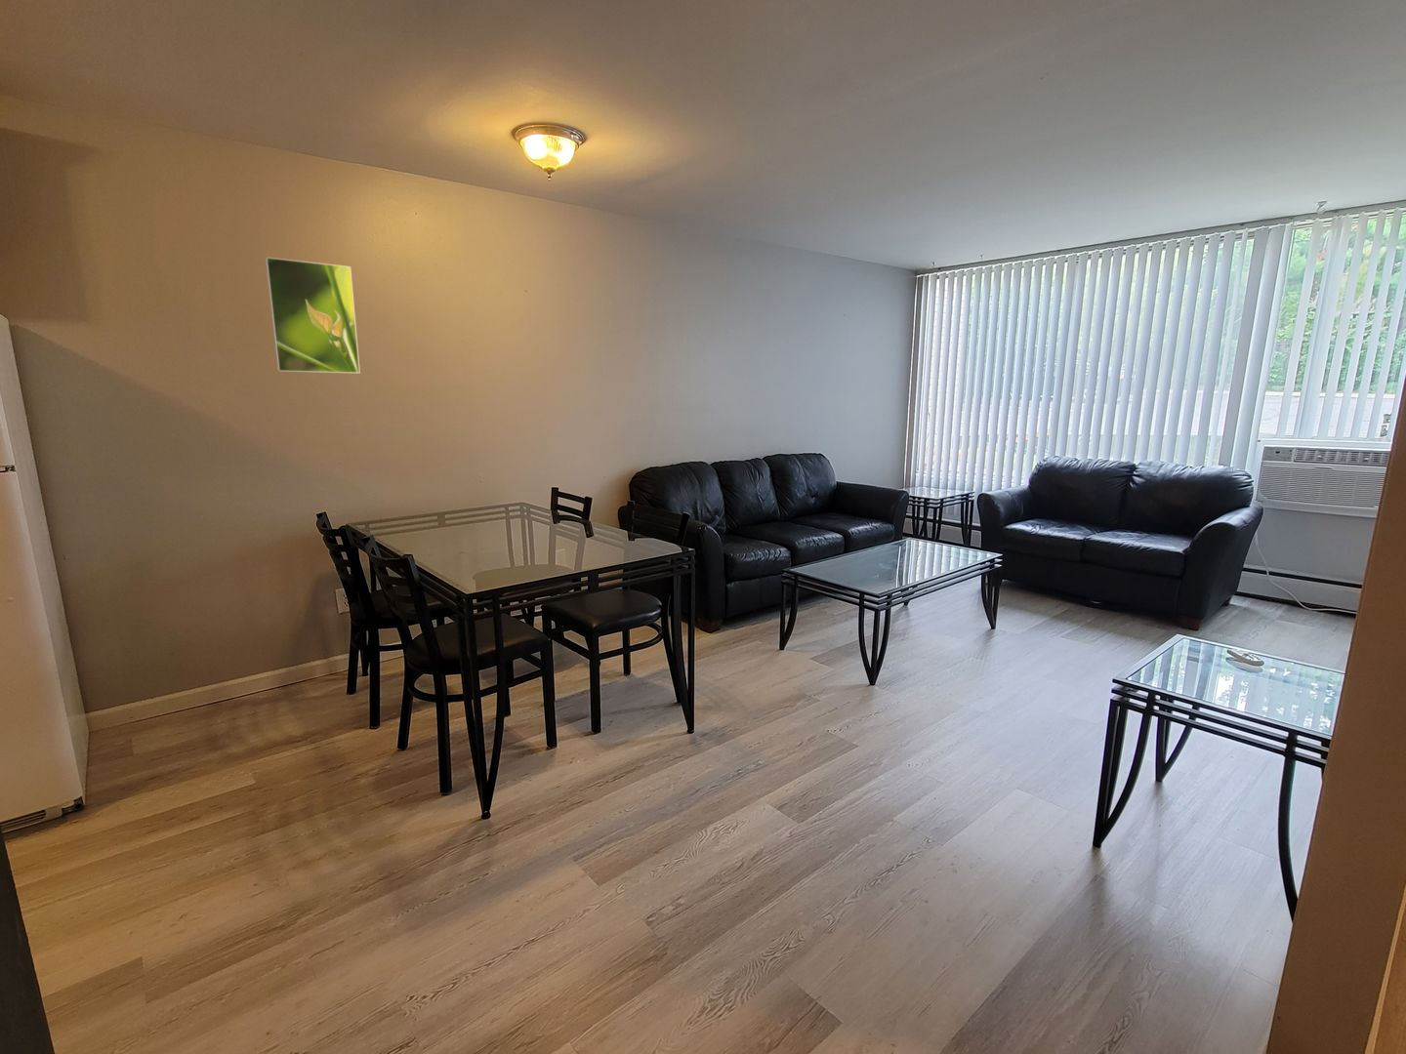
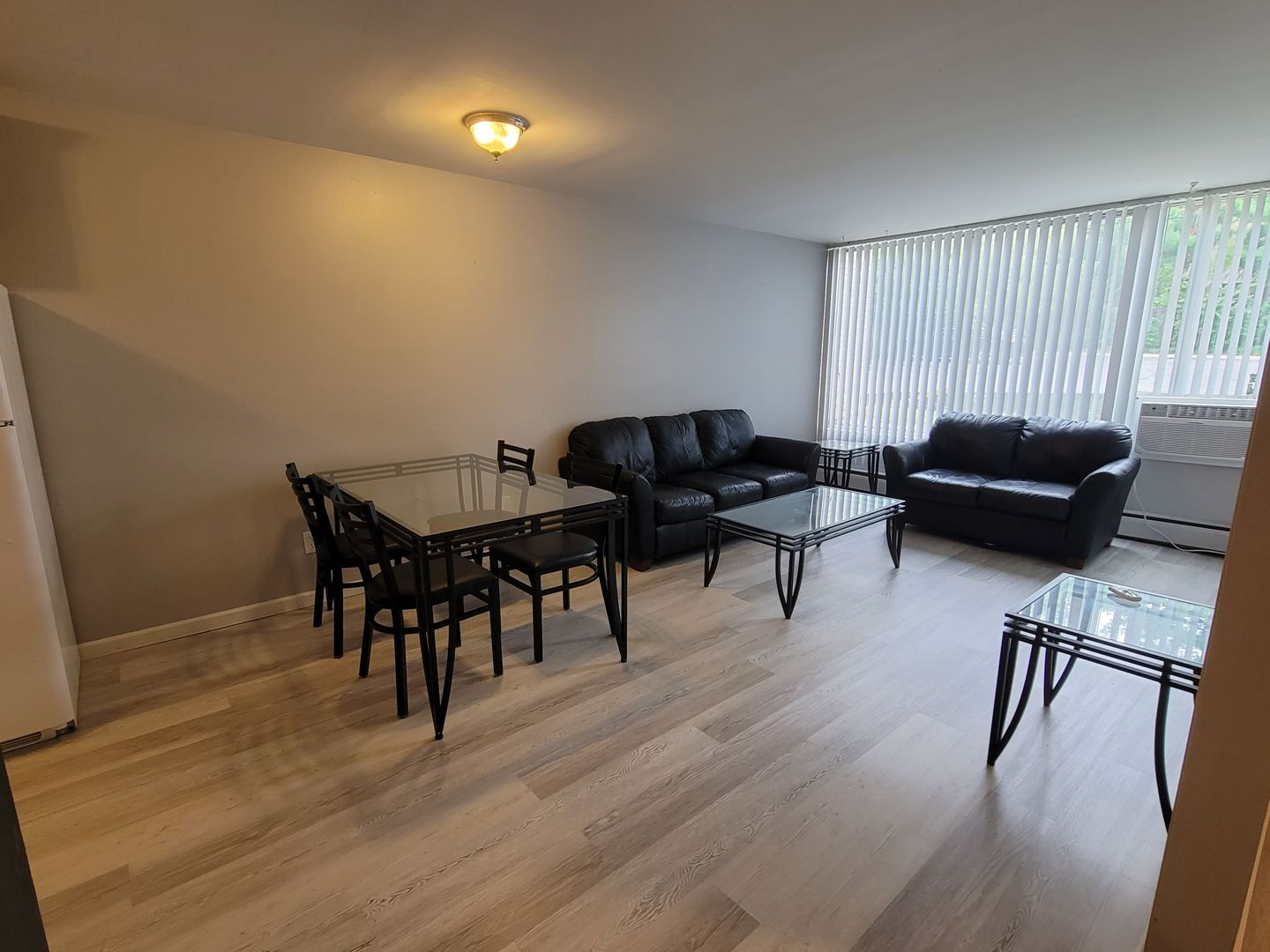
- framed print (314, 318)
